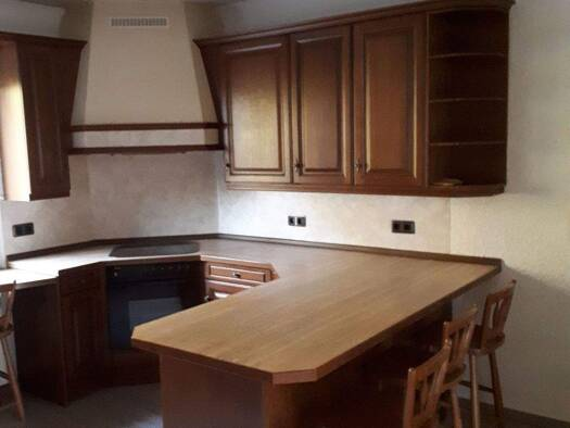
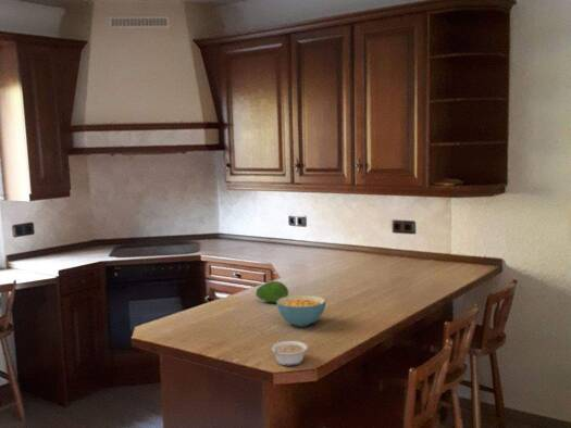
+ fruit (272, 291)
+ legume (289, 353)
+ cereal bowl (301, 312)
